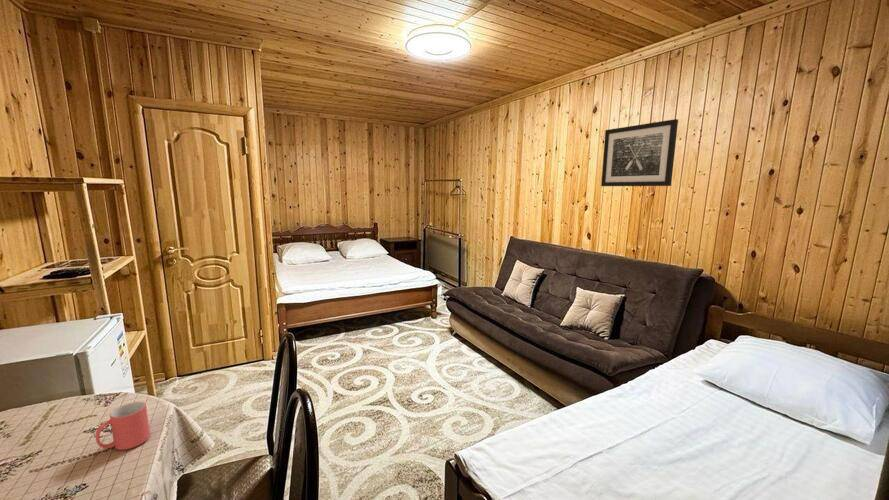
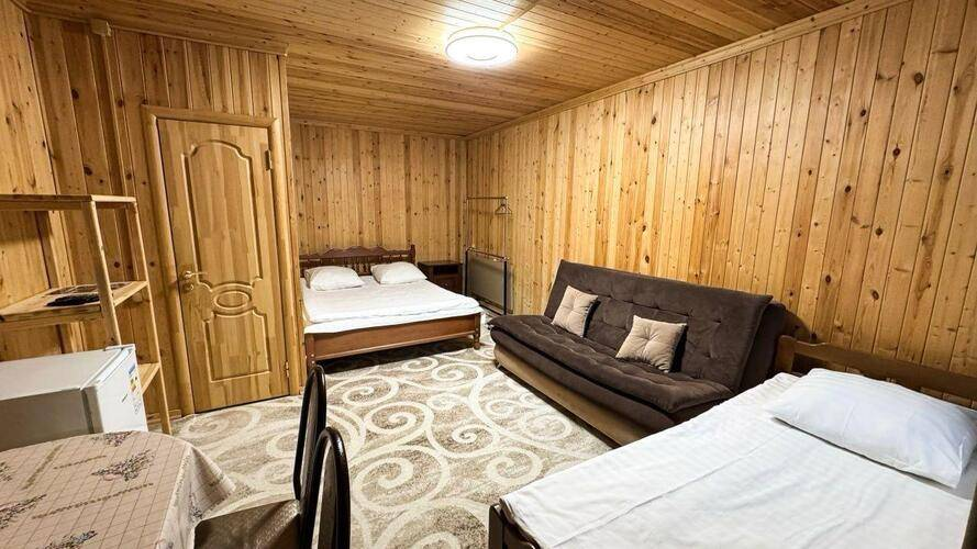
- mug (122, 428)
- wall art (635, 156)
